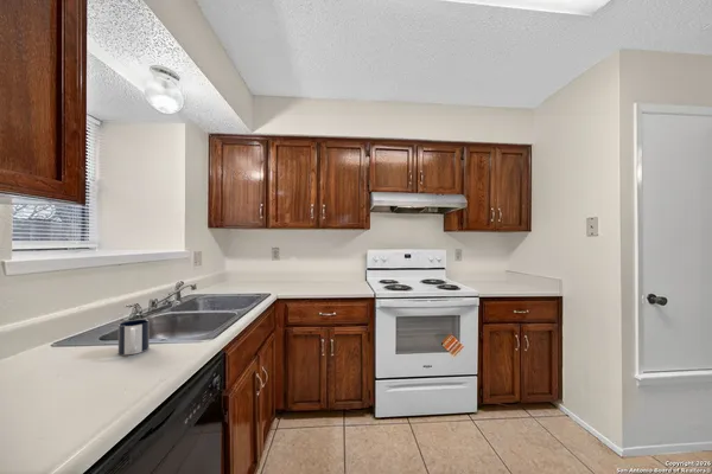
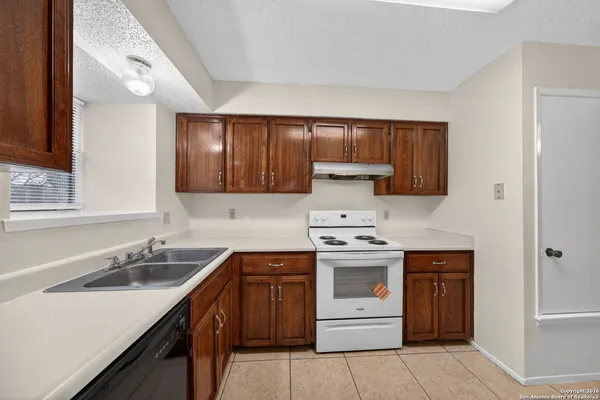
- mug (133, 338)
